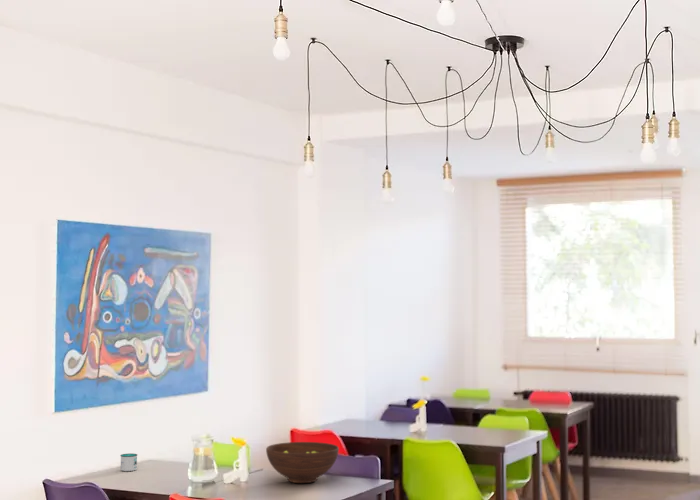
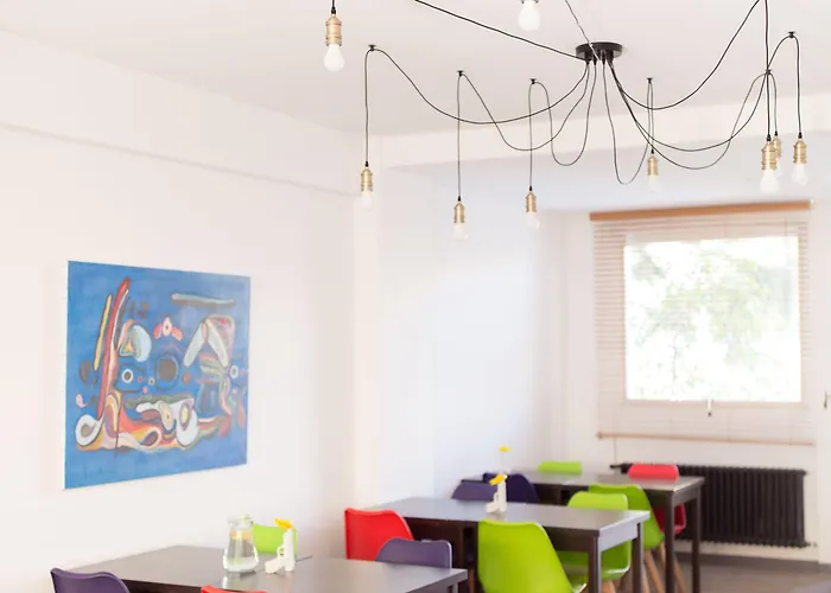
- fruit bowl (302, 464)
- mug (129, 461)
